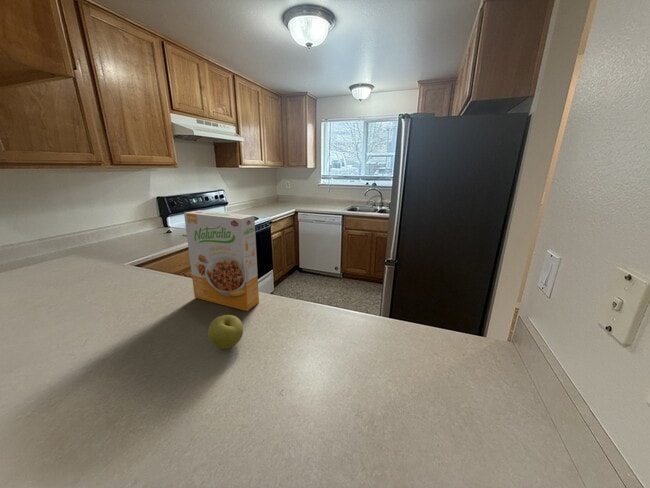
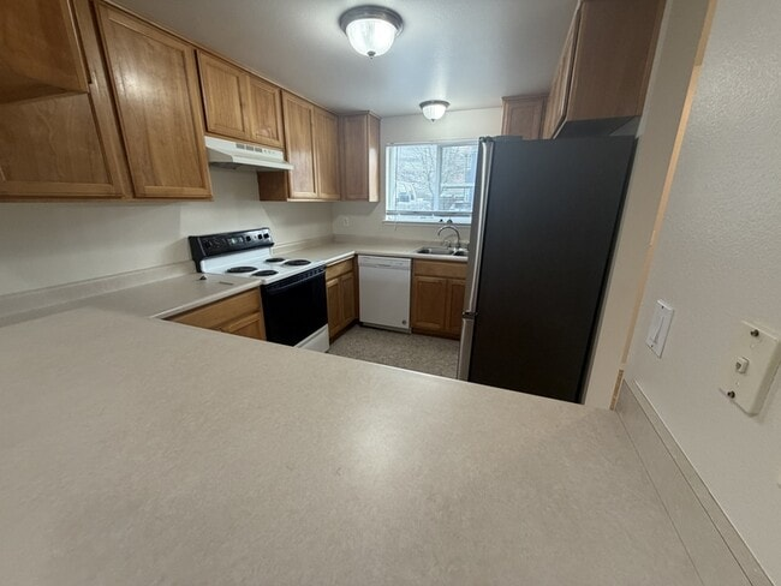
- cereal box (222, 259)
- apple (226, 332)
